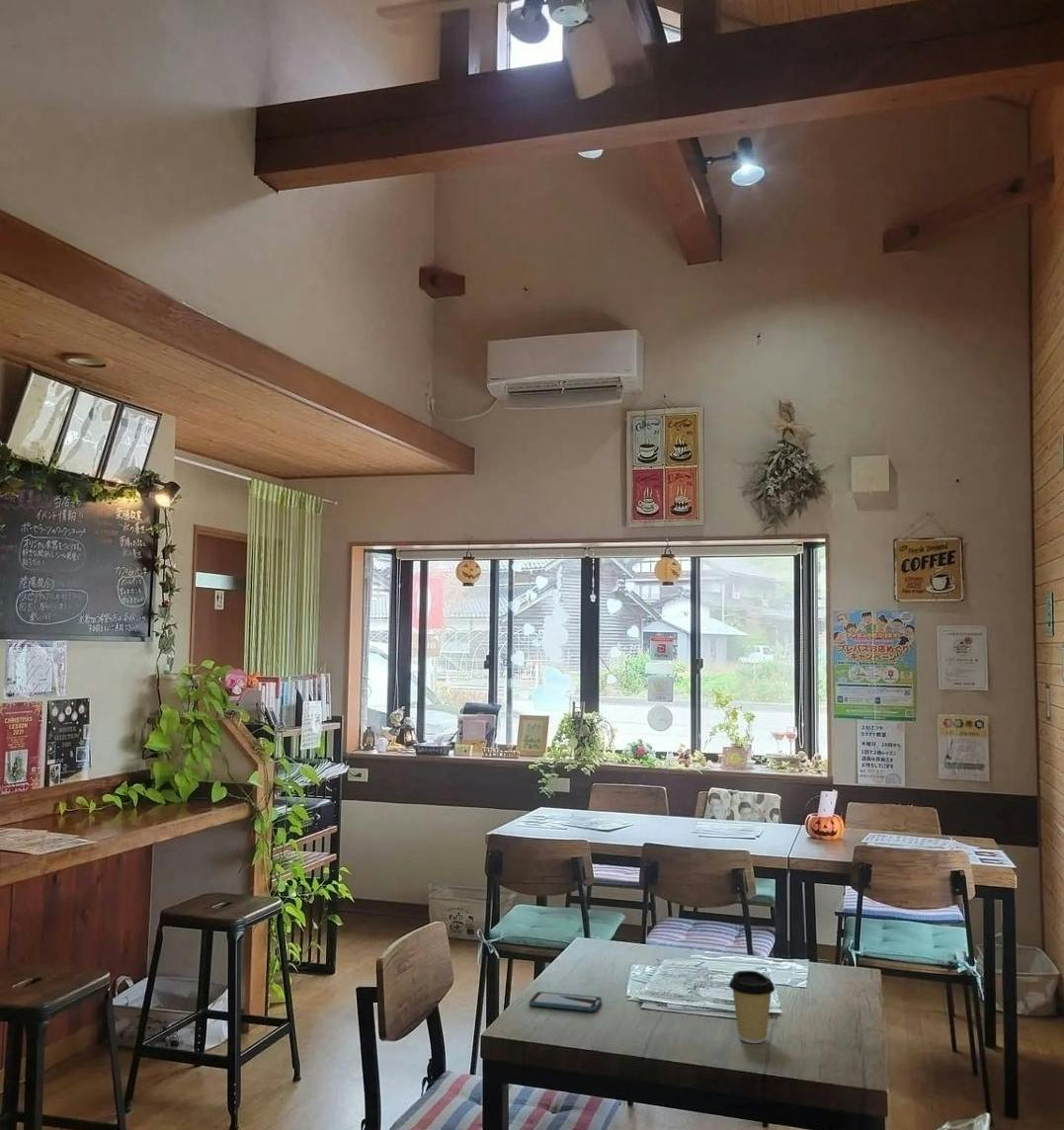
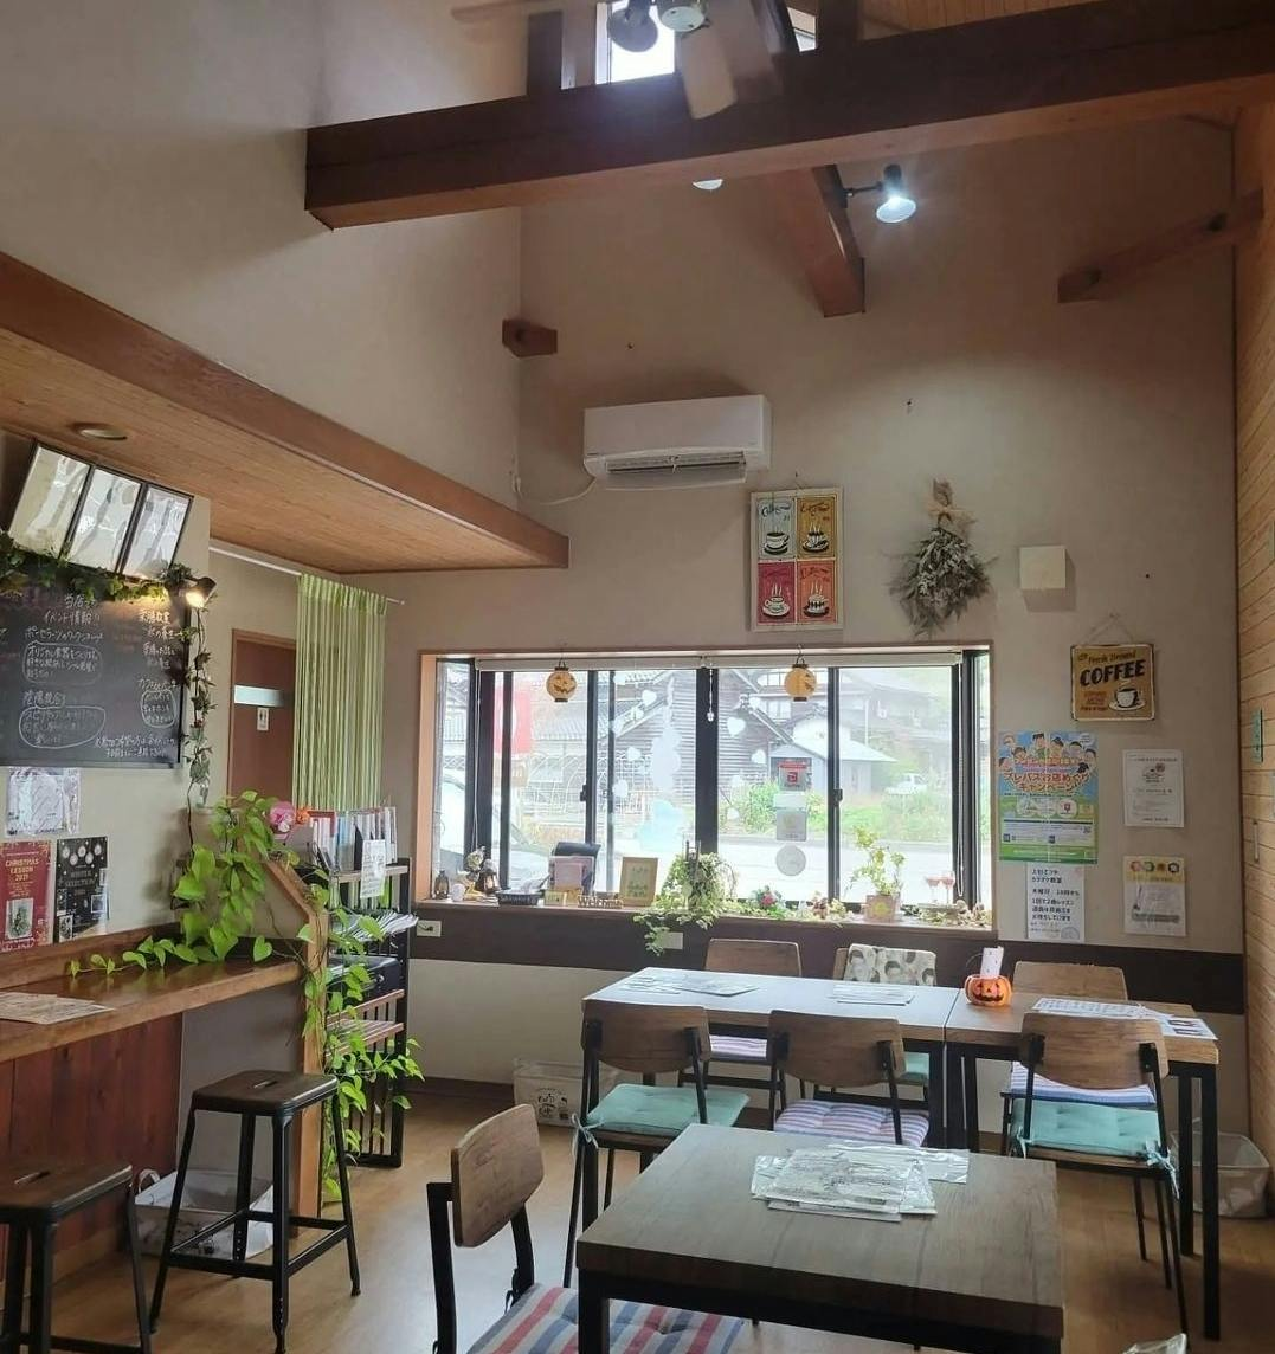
- smartphone (565, 1001)
- coffee cup (752, 1007)
